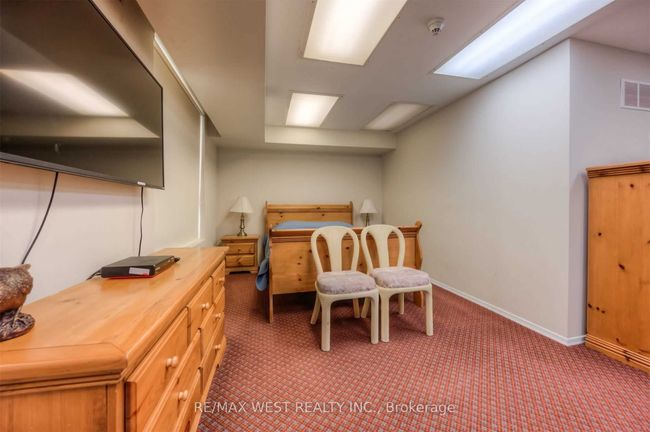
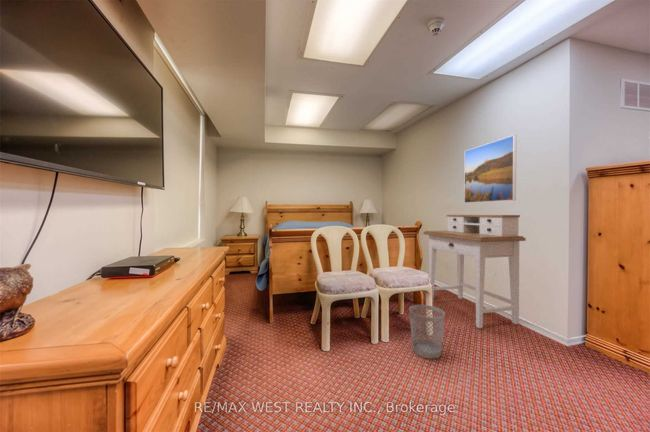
+ wastebasket (426, 330)
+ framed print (487, 172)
+ desk (463, 263)
